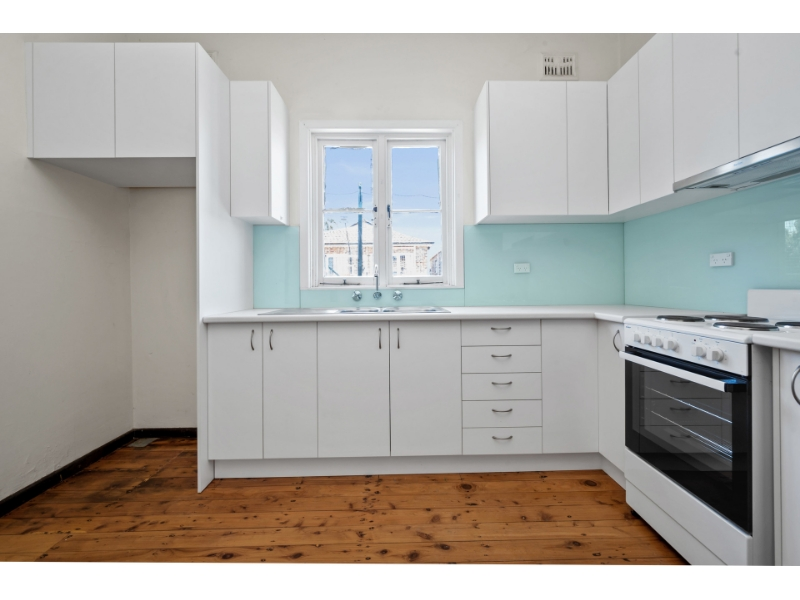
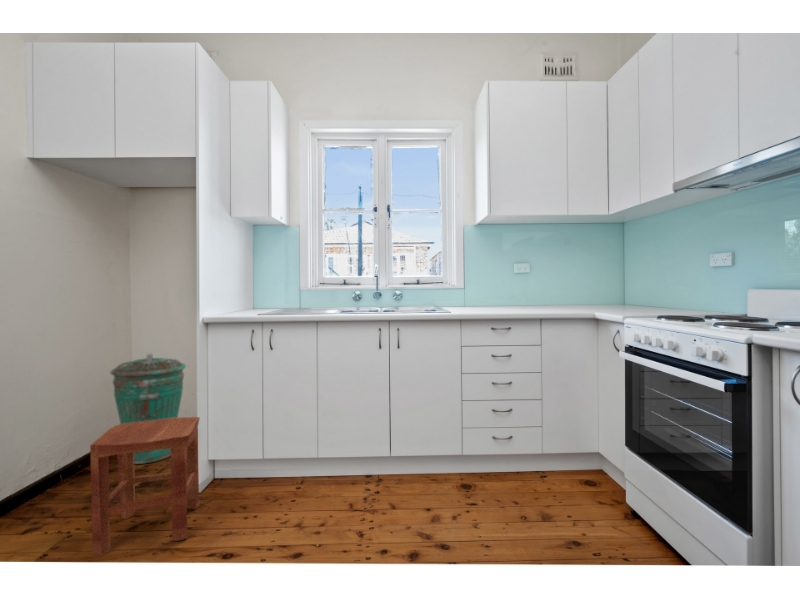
+ stool (151, 477)
+ trash can (150, 404)
